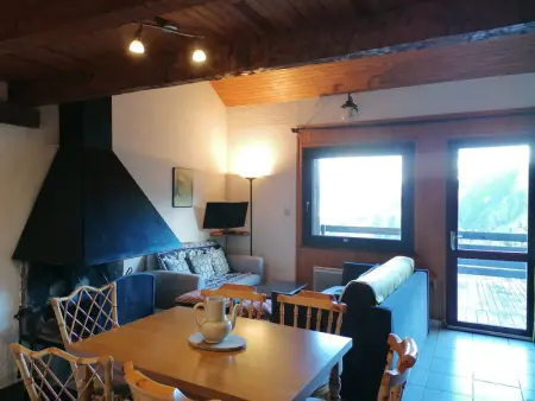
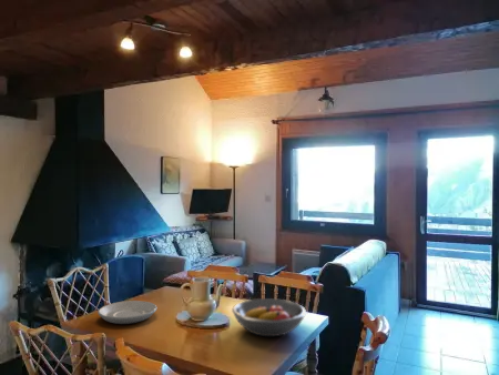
+ plate (128, 313)
+ fruit bowl (268, 316)
